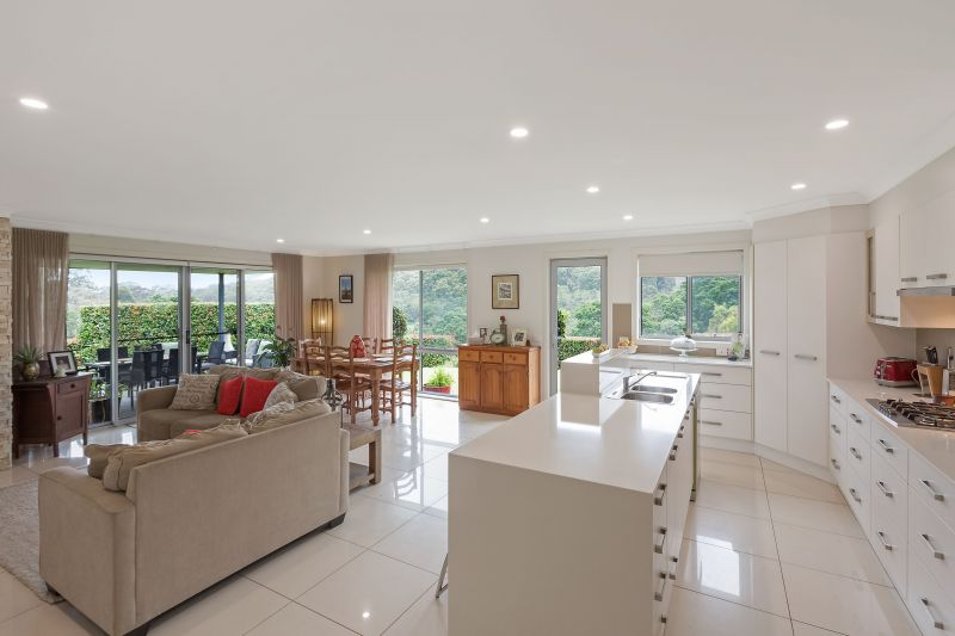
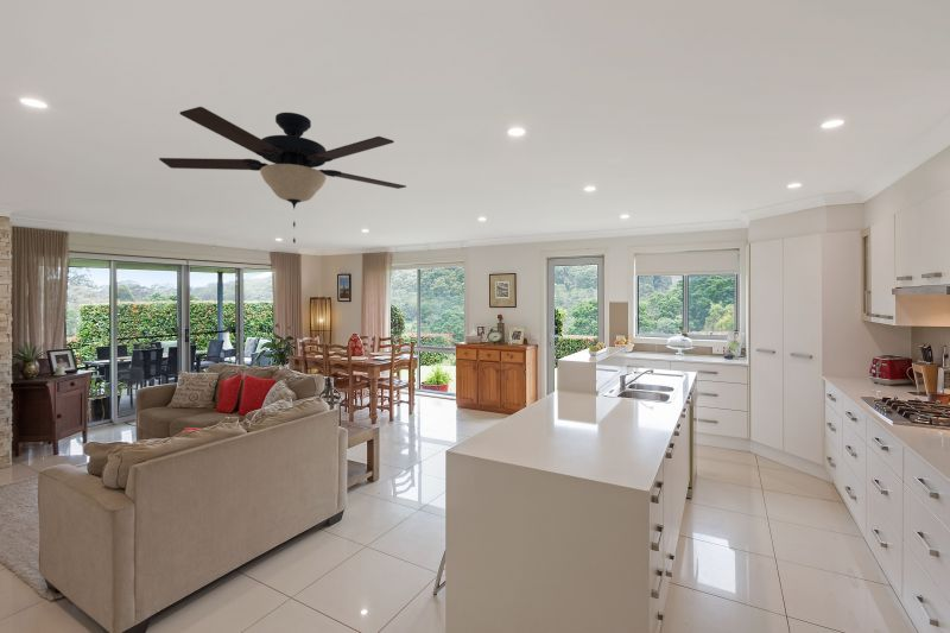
+ ceiling fan (293, 183)
